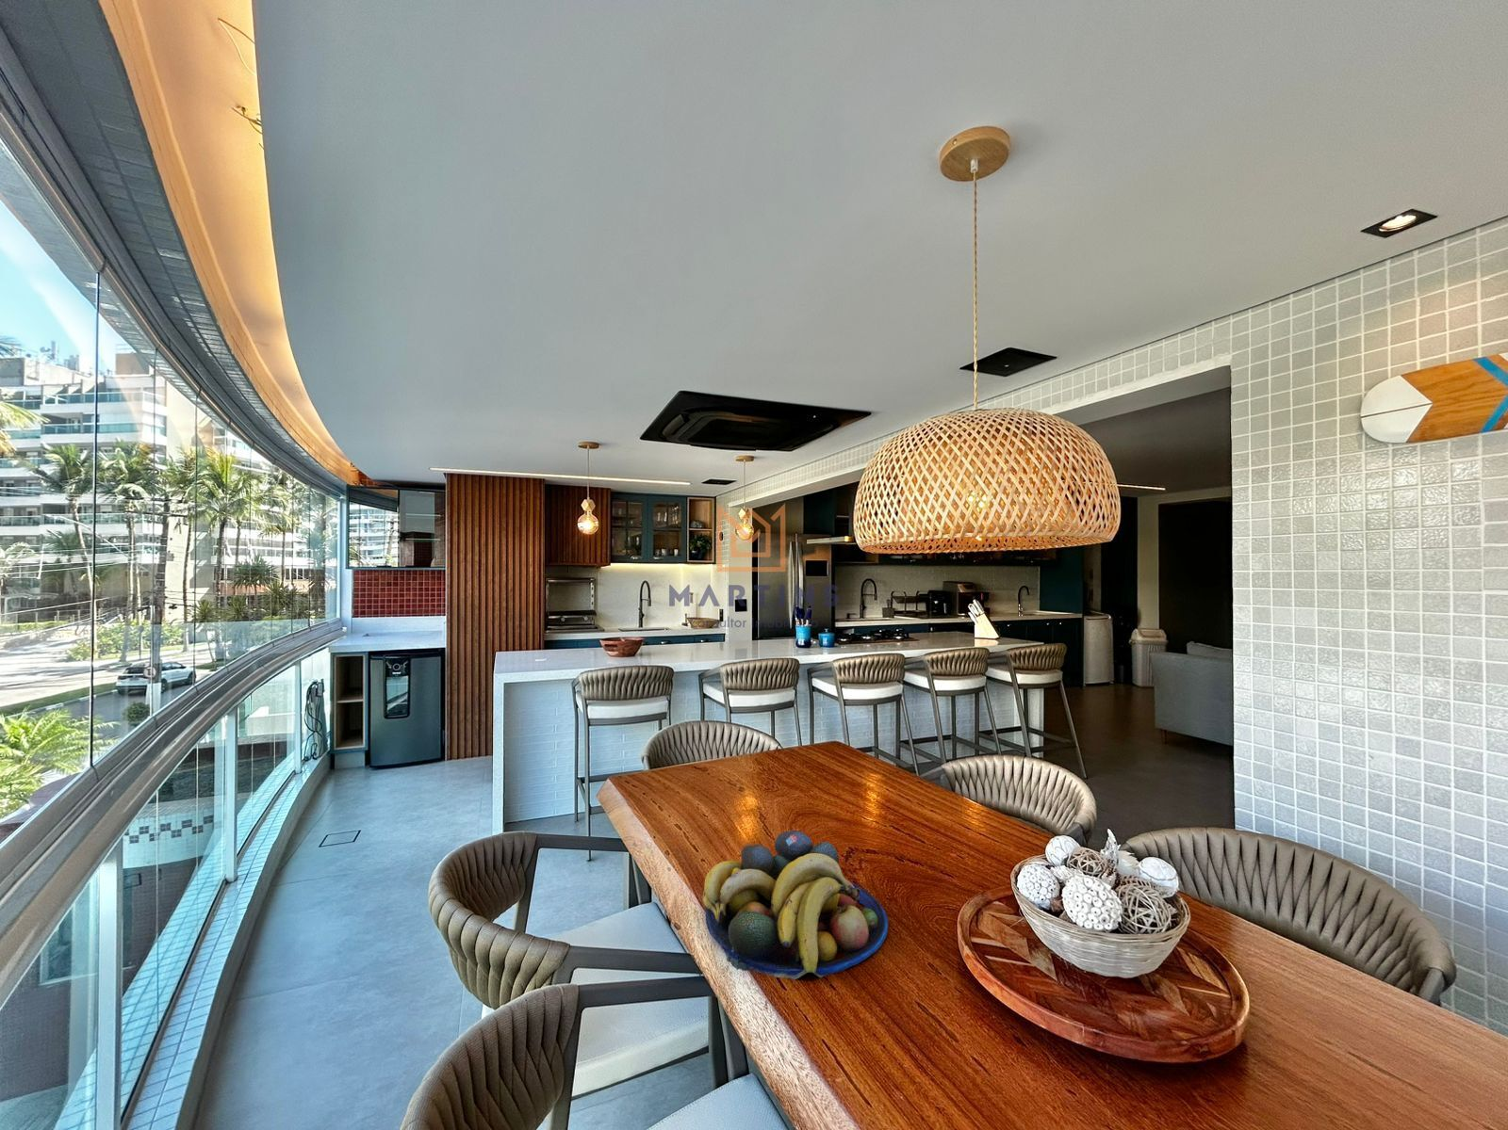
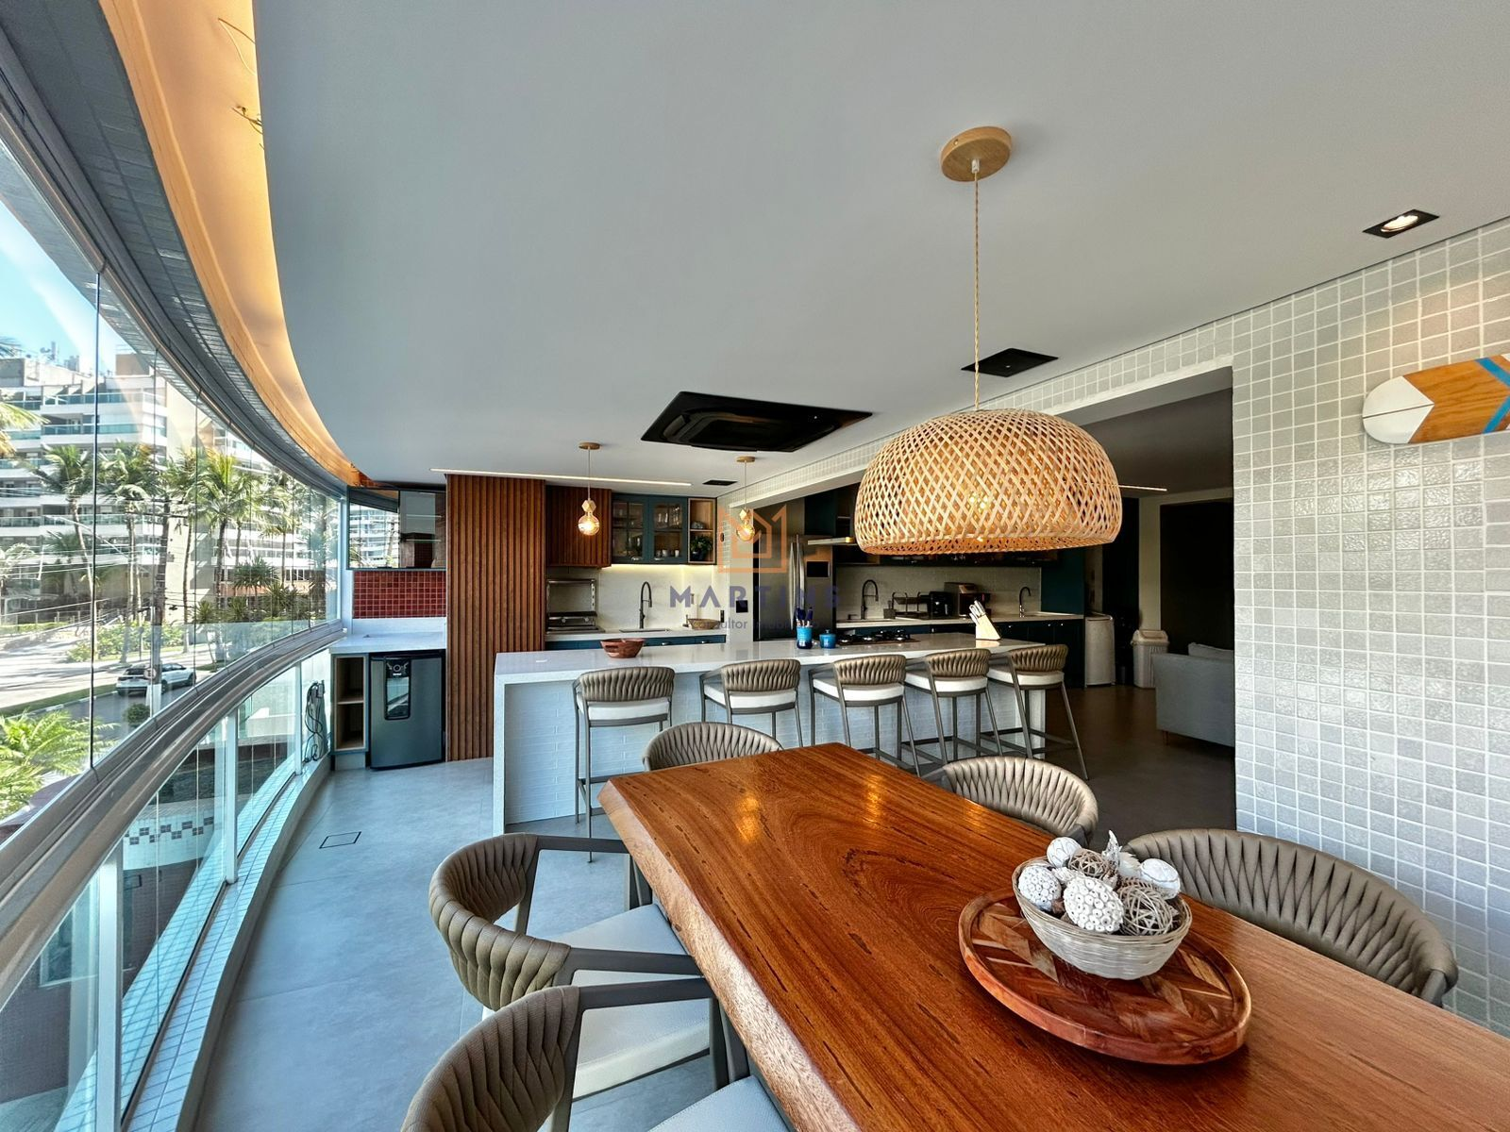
- fruit bowl (797, 885)
